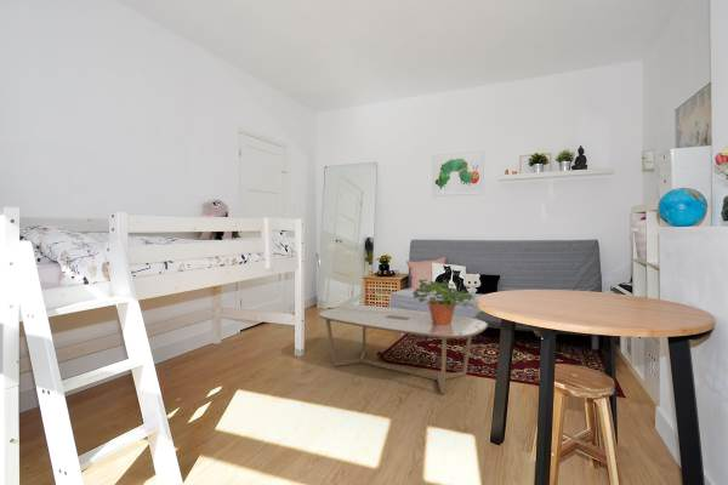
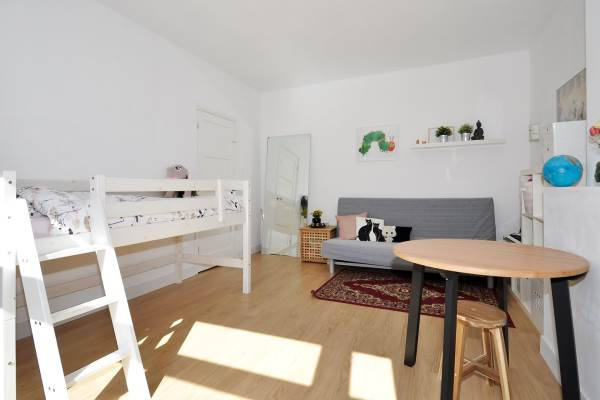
- potted plant (447, 302)
- coffee table (402, 332)
